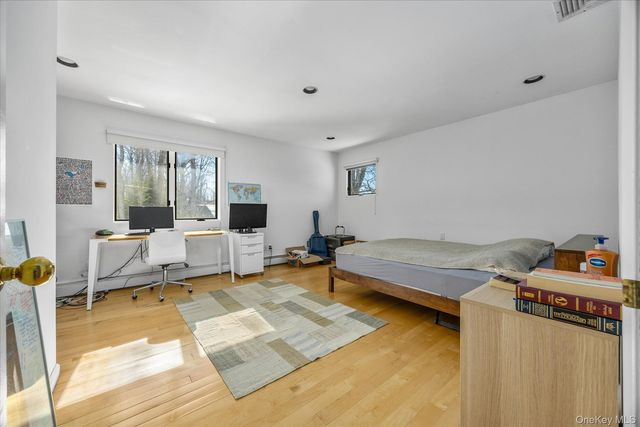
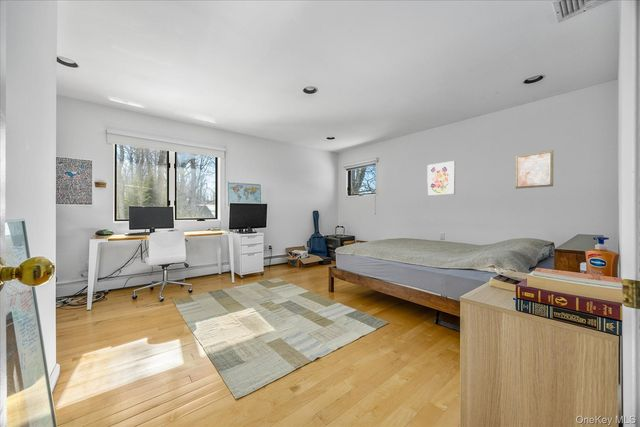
+ wall art (533, 170)
+ wall art (440, 179)
